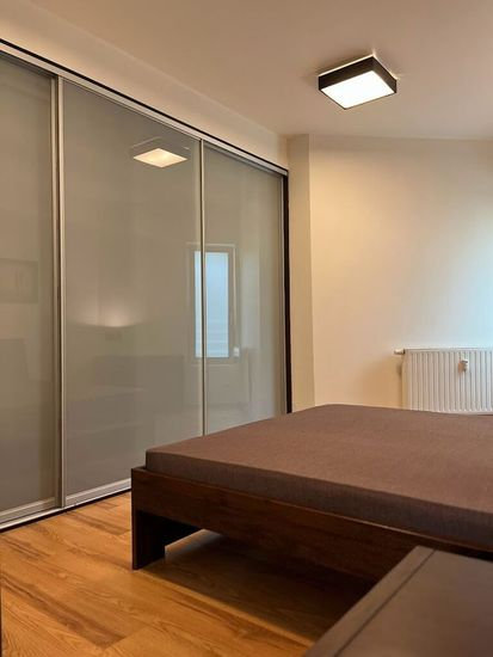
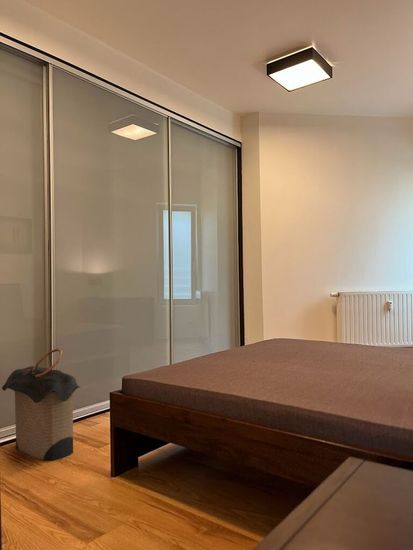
+ laundry hamper (40, 399)
